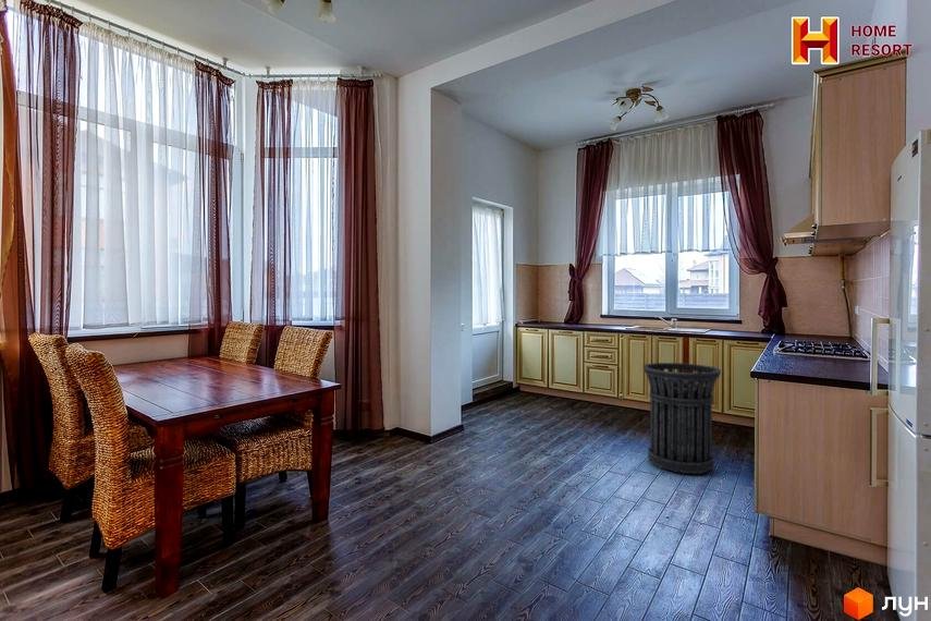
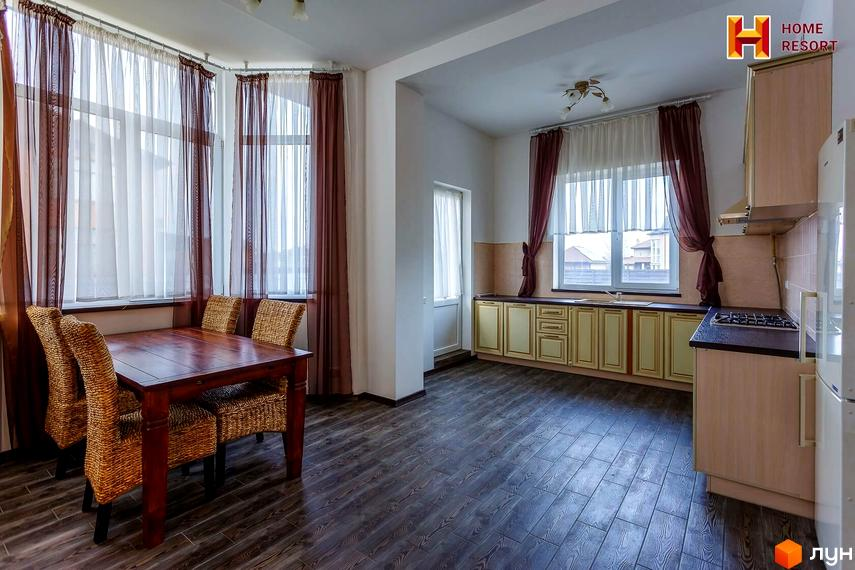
- trash can (679, 415)
